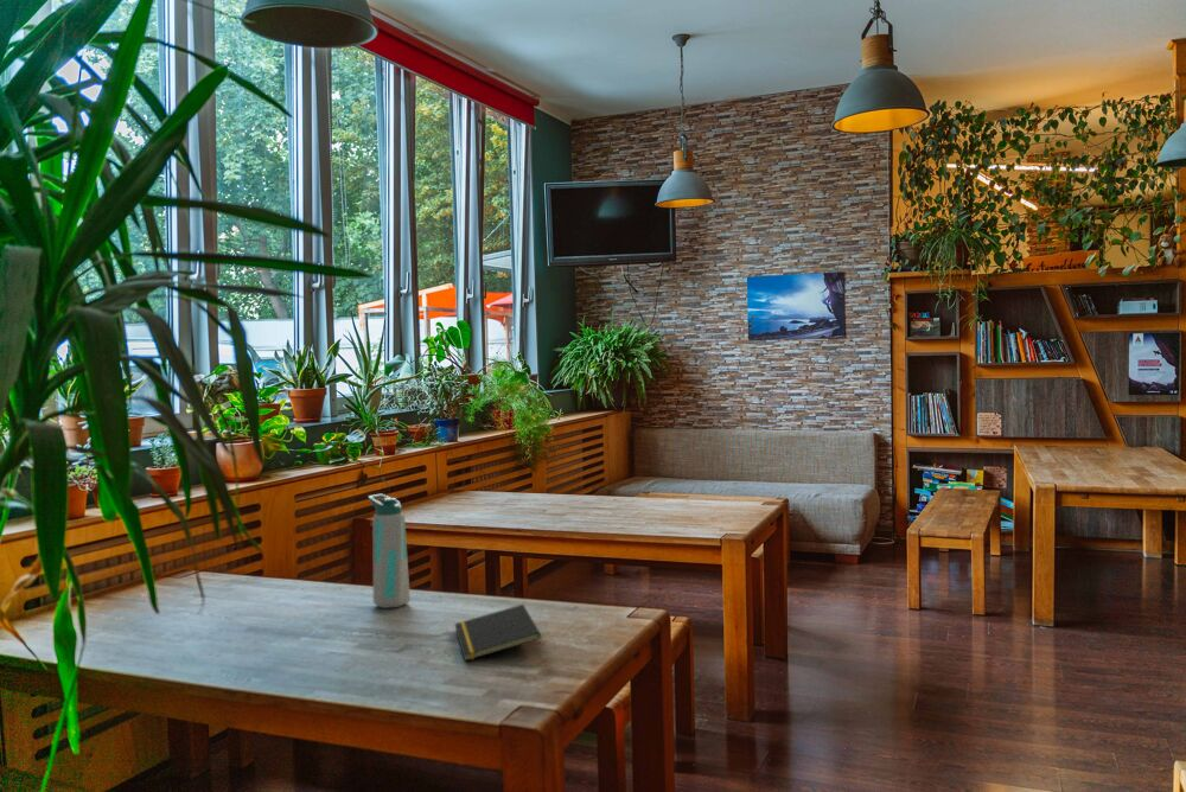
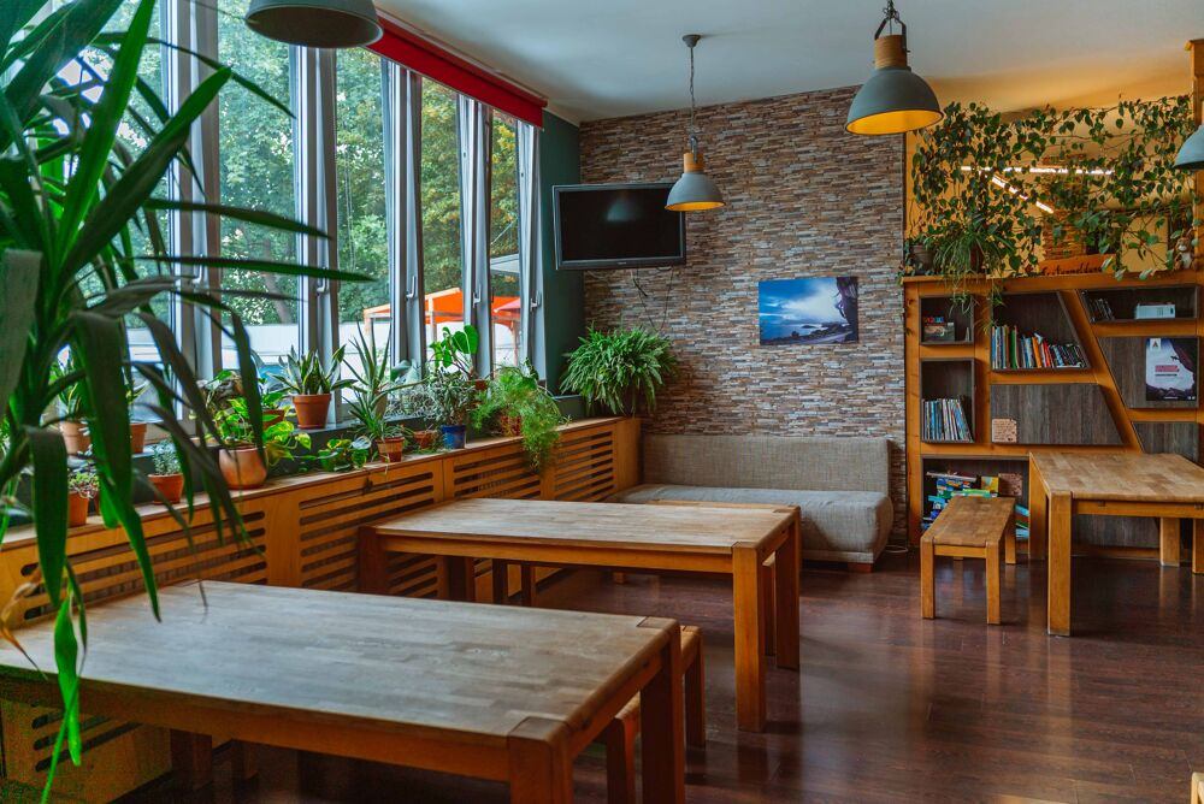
- water bottle (387, 550)
- notepad (496, 631)
